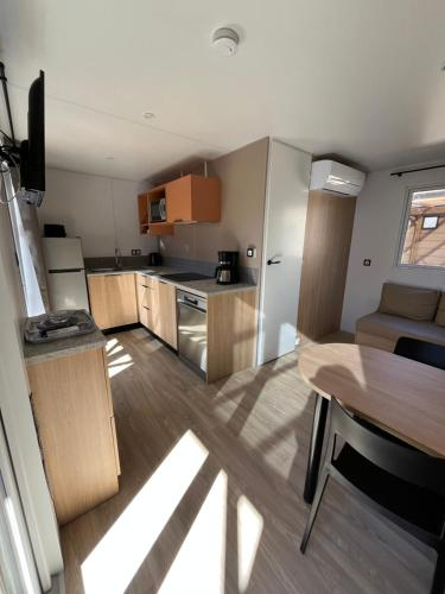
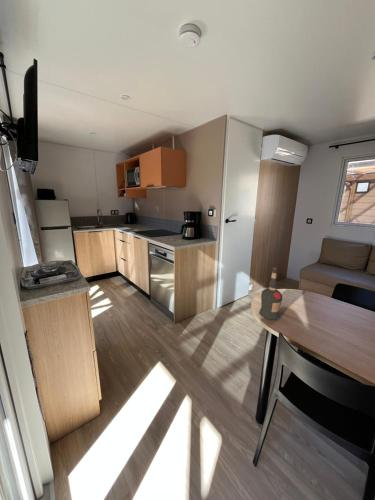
+ liquor bottle (272, 291)
